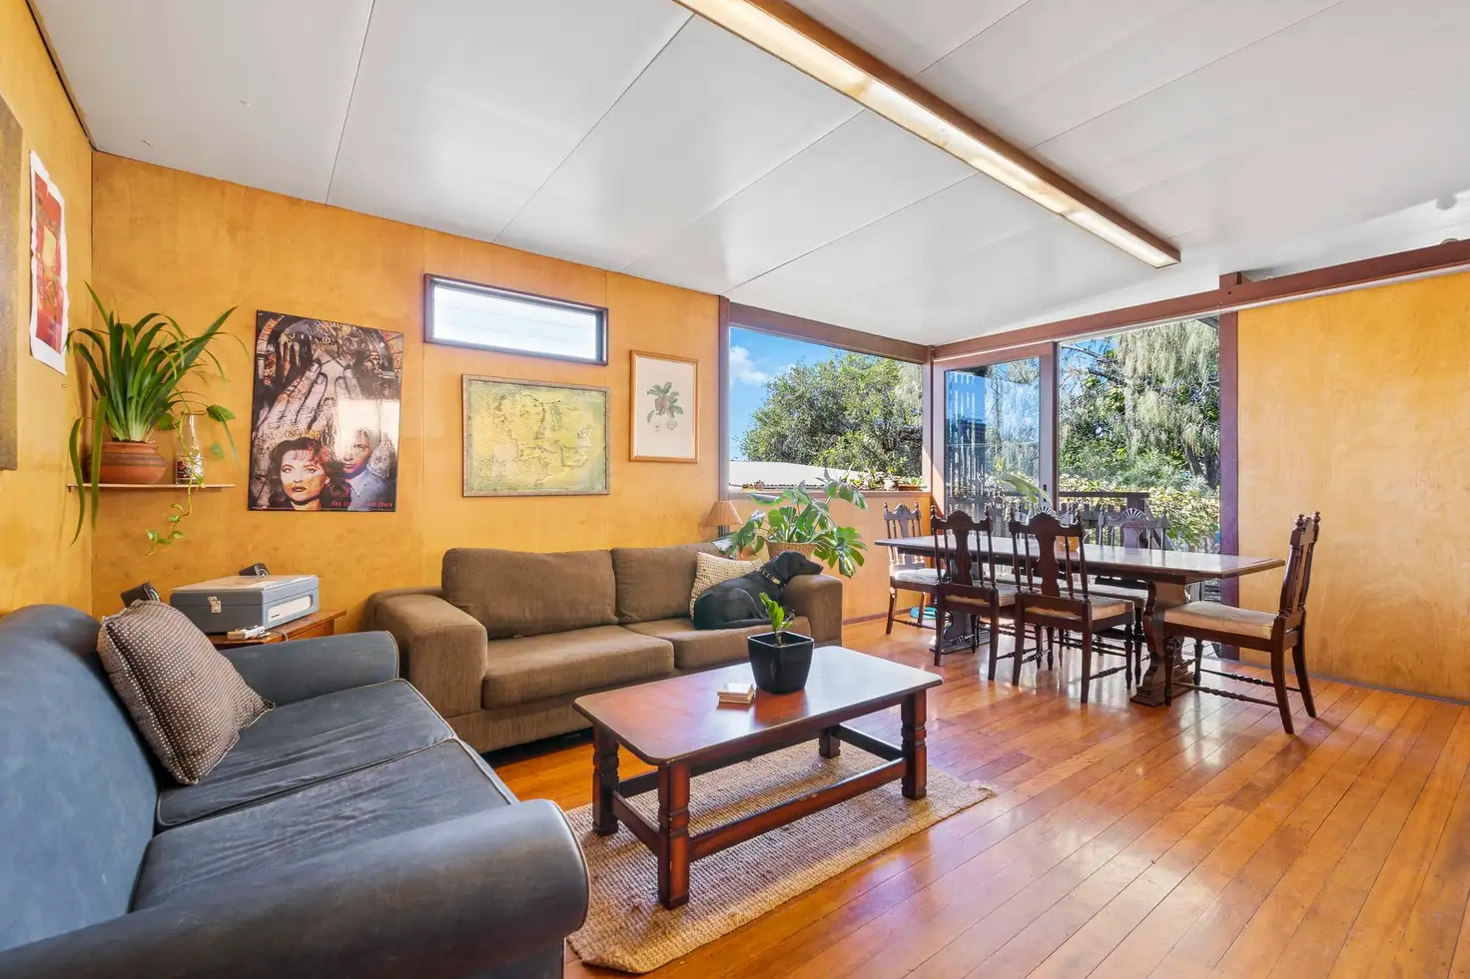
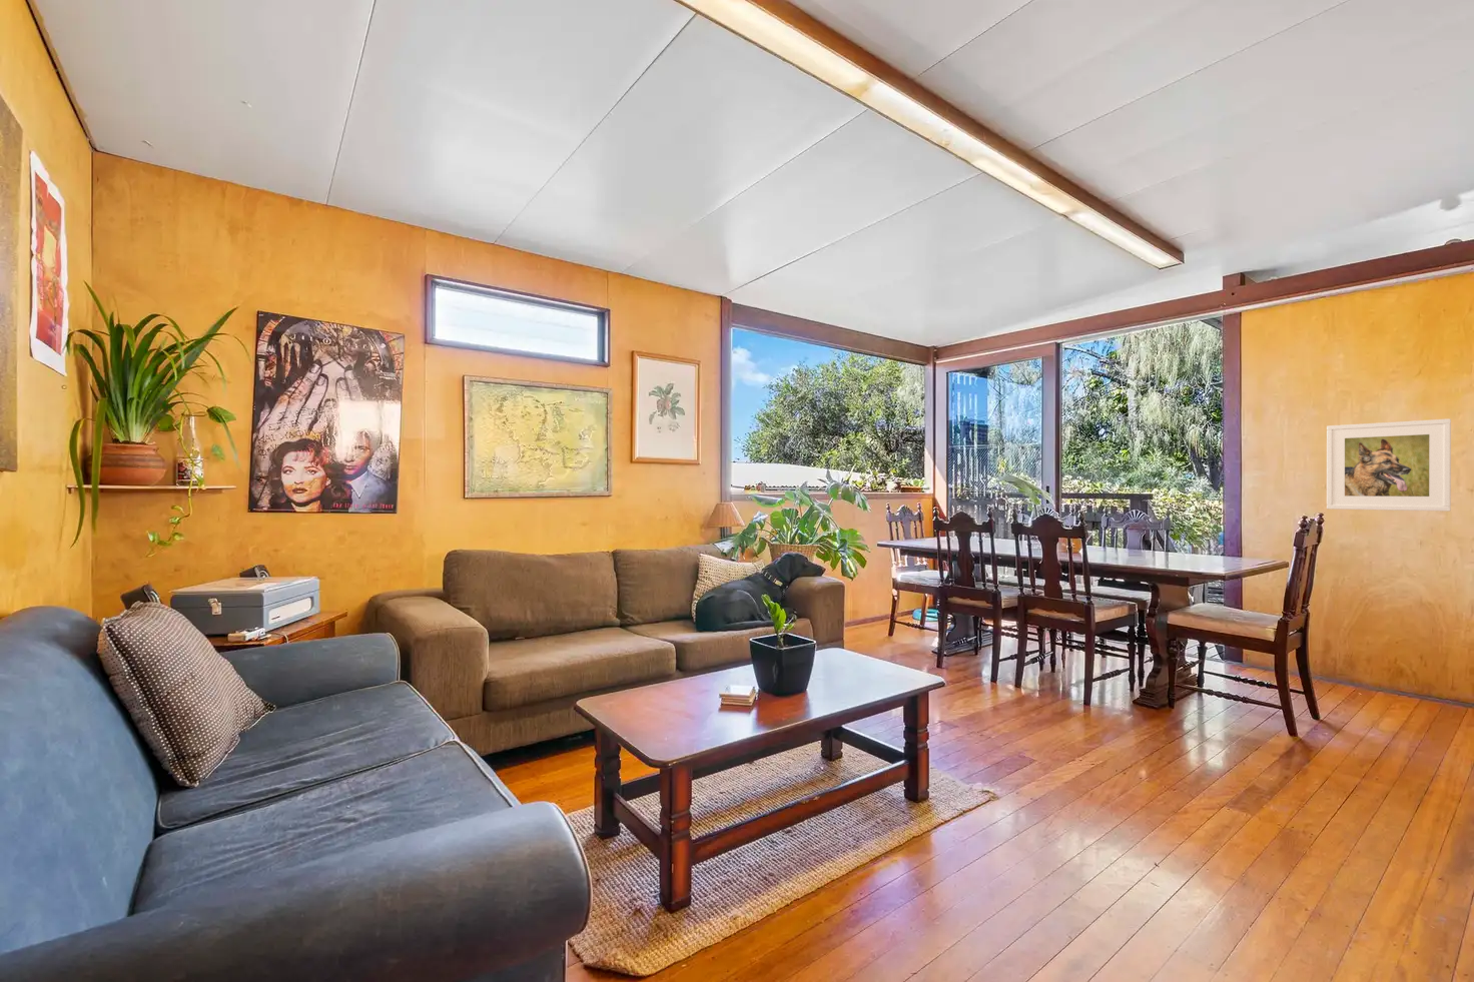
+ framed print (1385, 466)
